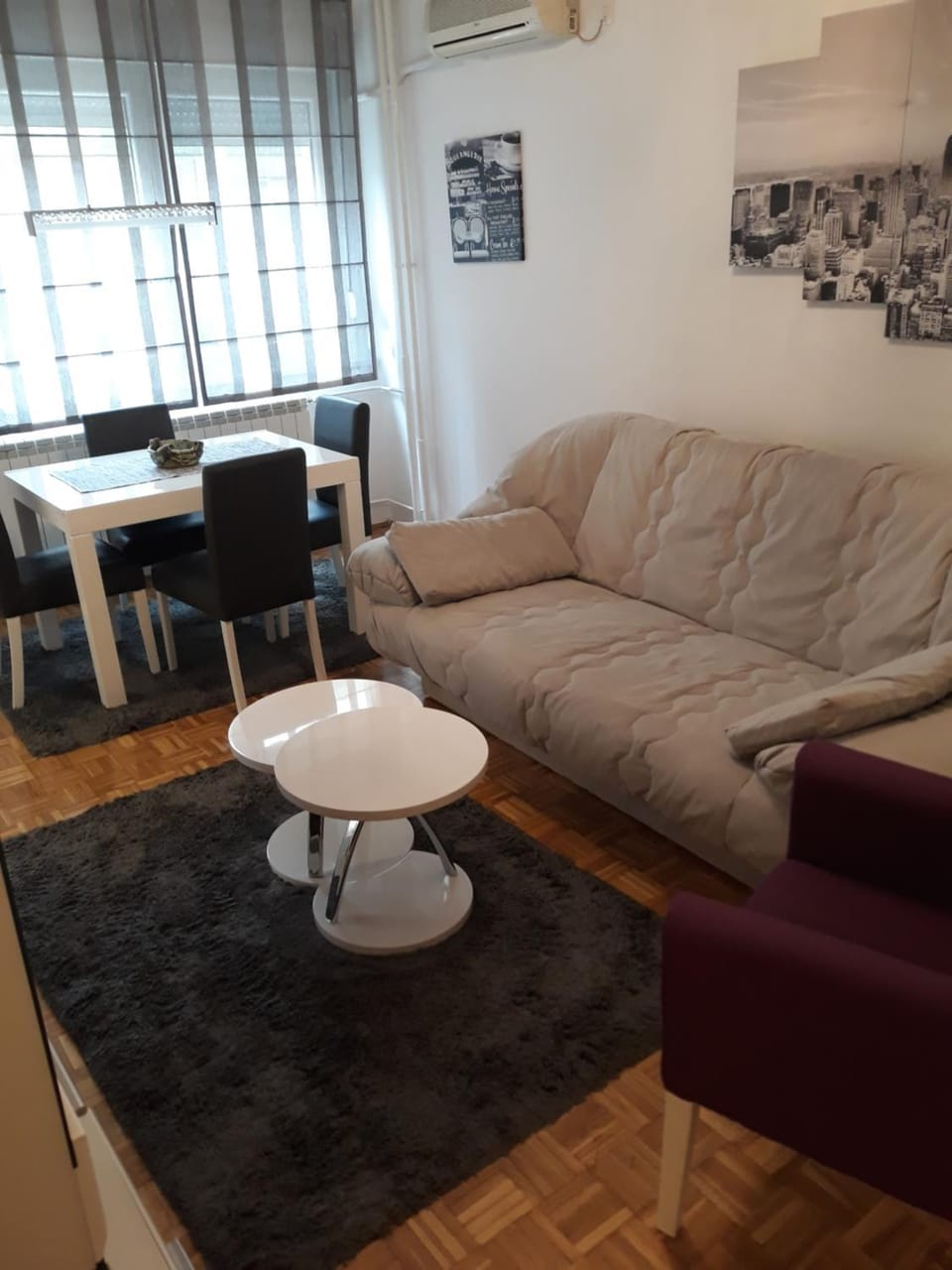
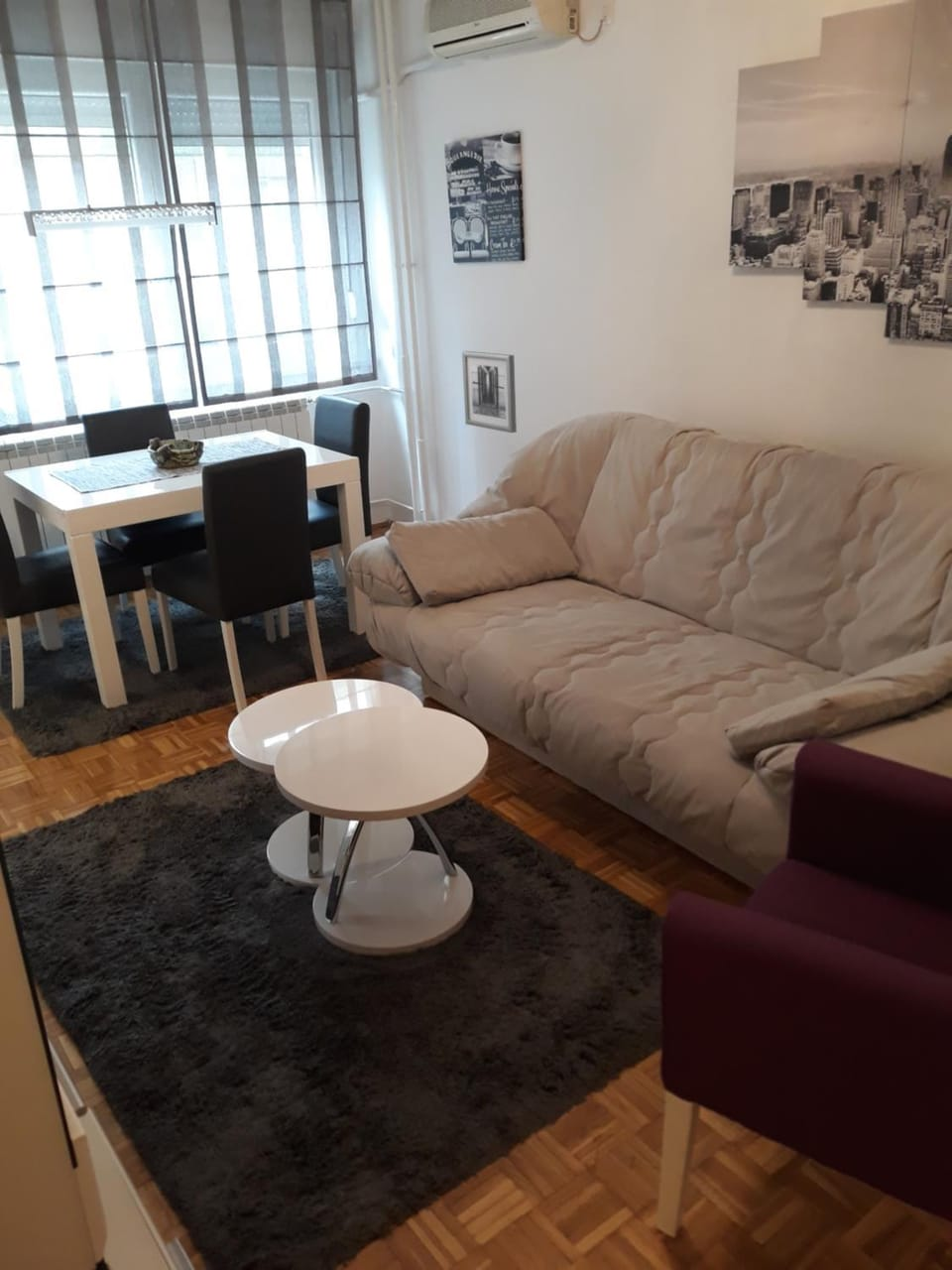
+ wall art (488, 391)
